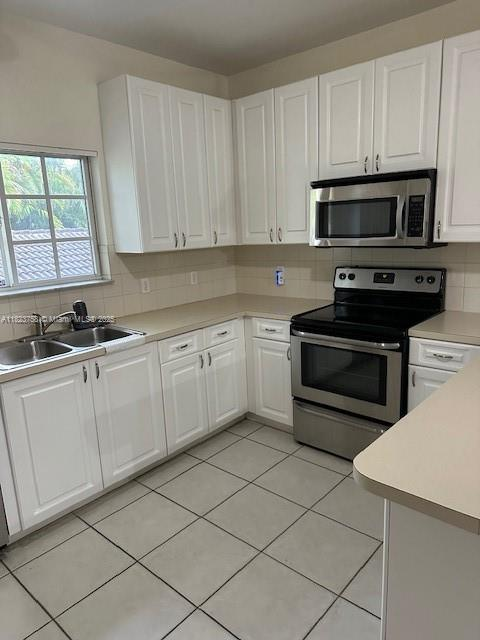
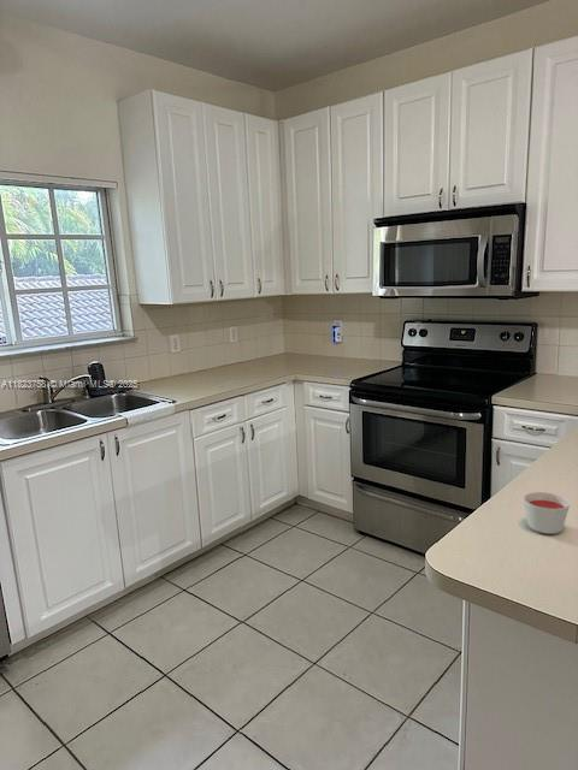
+ candle (545, 513)
